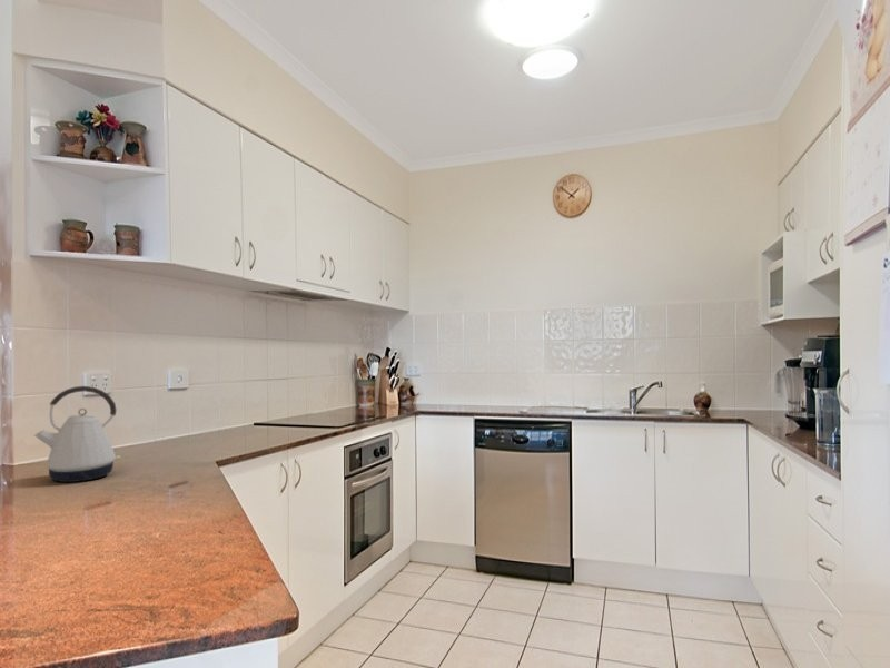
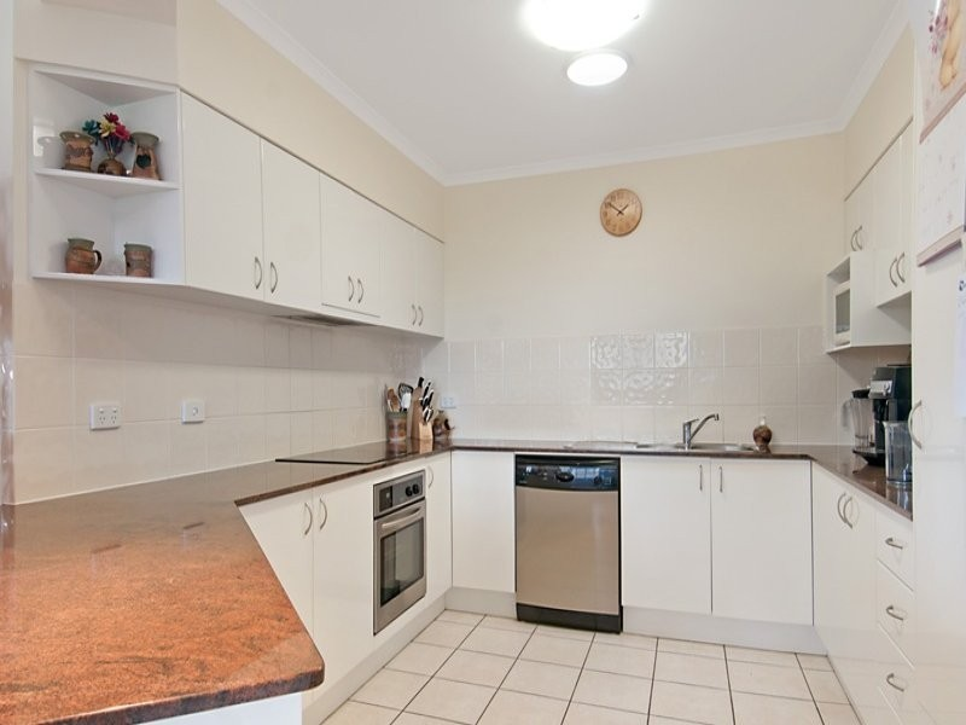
- kettle (79, 431)
